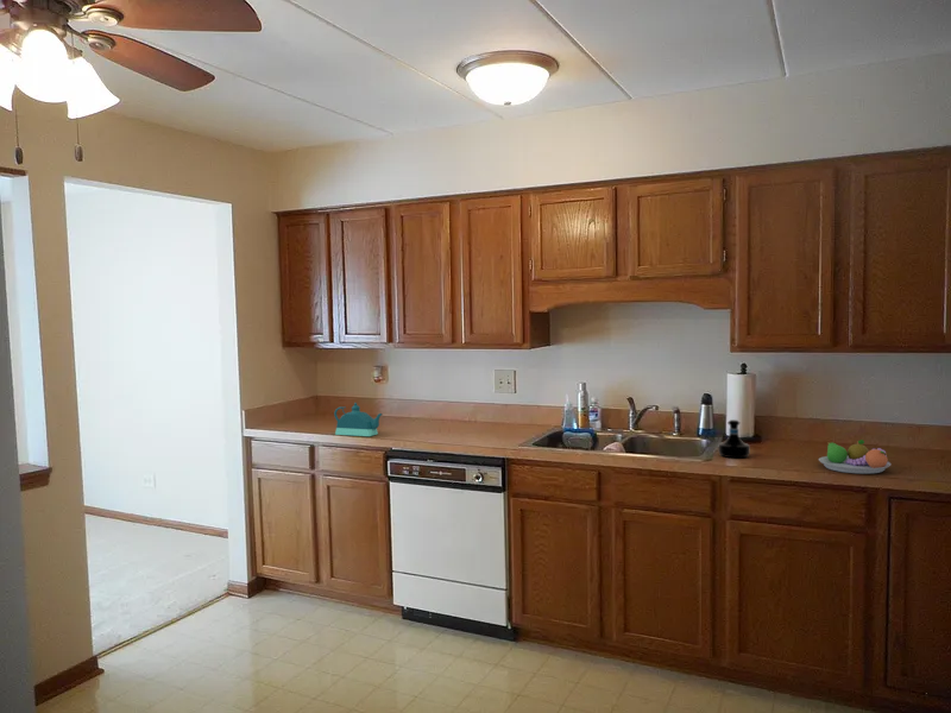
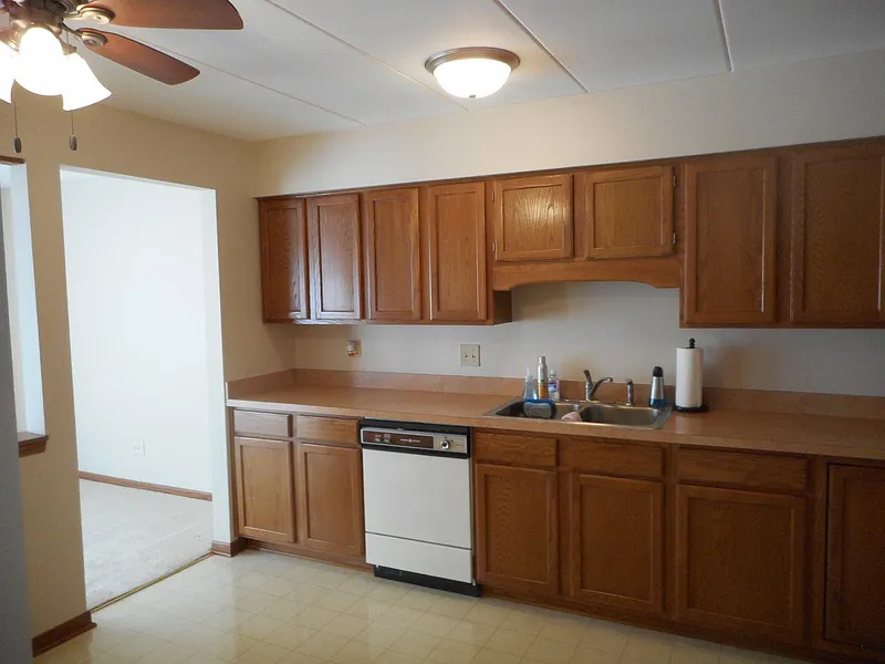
- fruit bowl (852, 454)
- tequila bottle (733, 437)
- teapot (358, 418)
